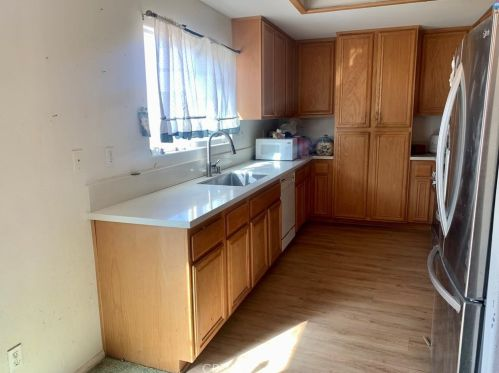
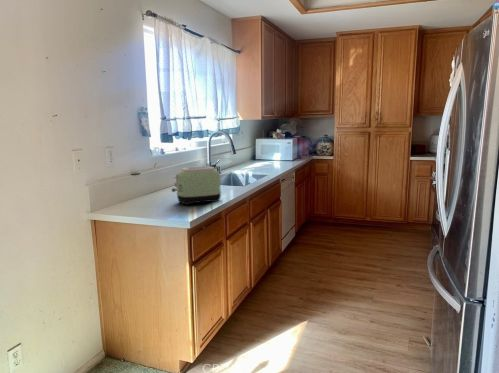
+ toaster (196, 184)
